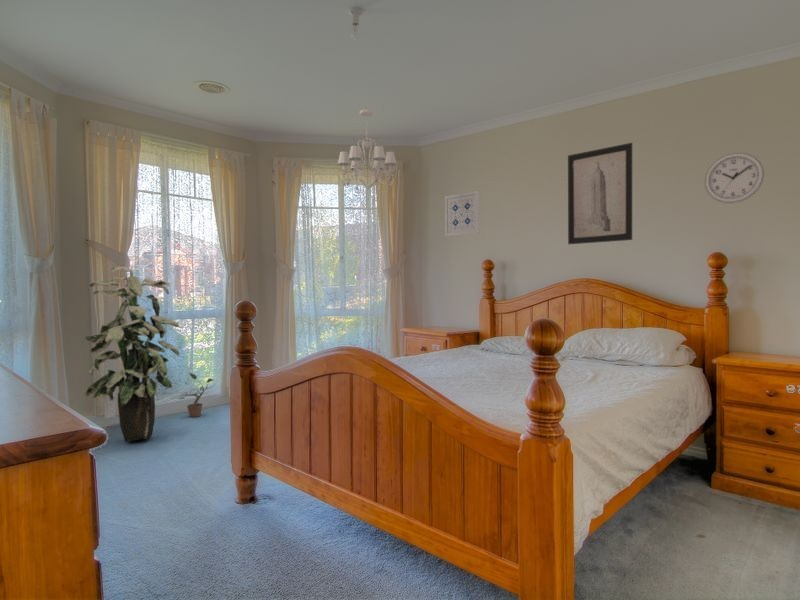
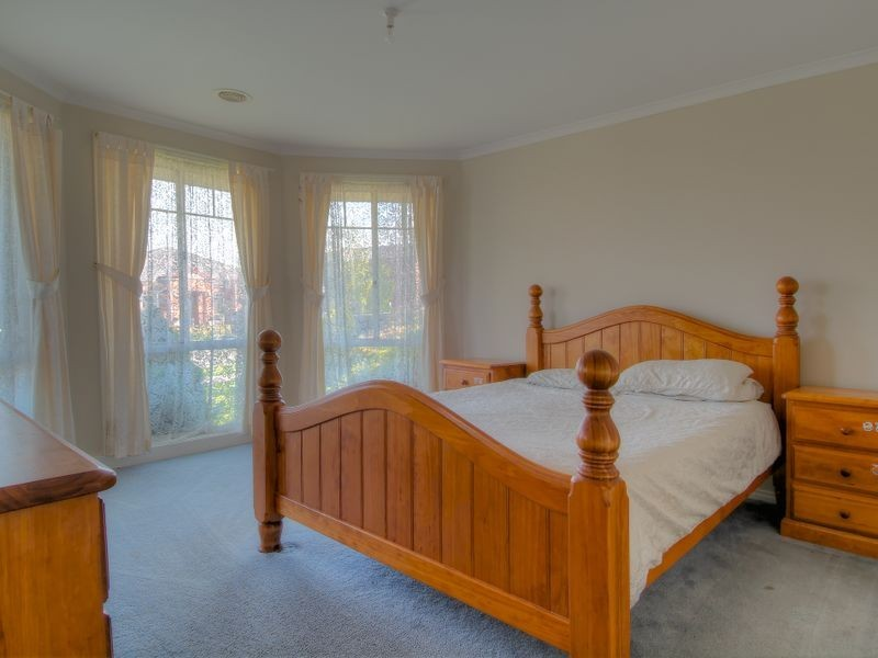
- wall art (461, 214)
- wall clock (733, 177)
- indoor plant (130, 353)
- chandelier (367, 149)
- wall art (598, 196)
- potted plant (197, 393)
